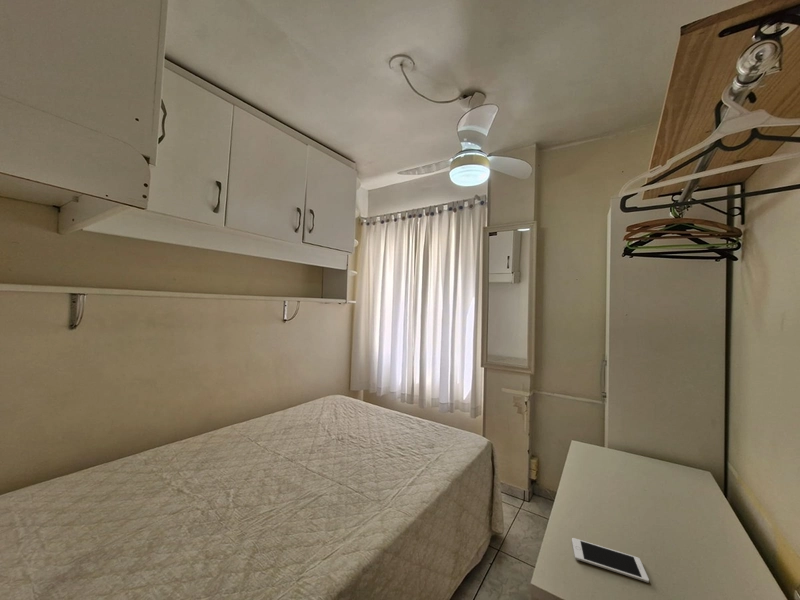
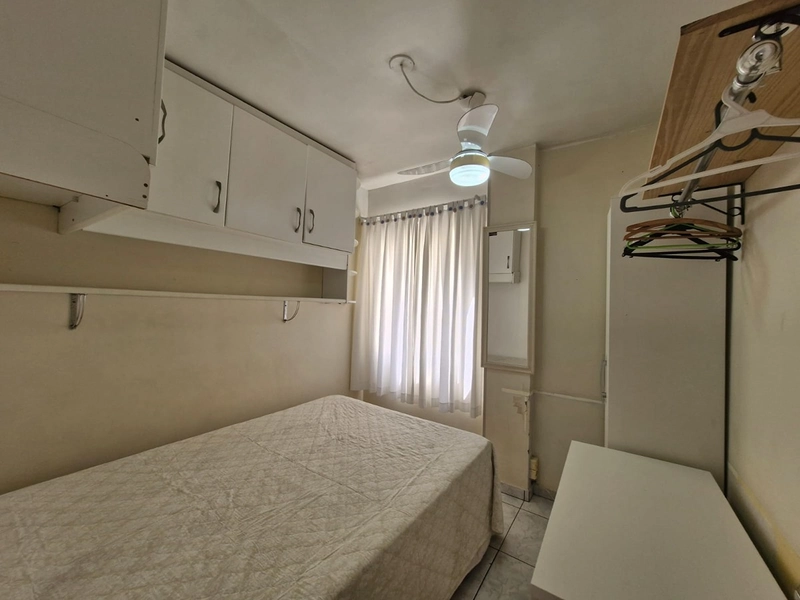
- cell phone (607, 558)
